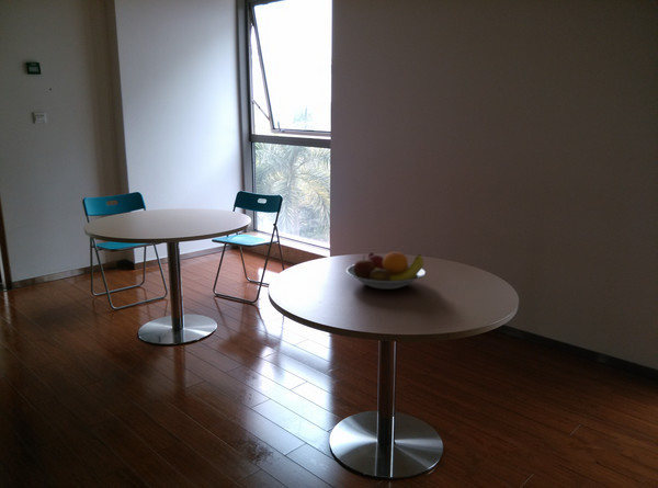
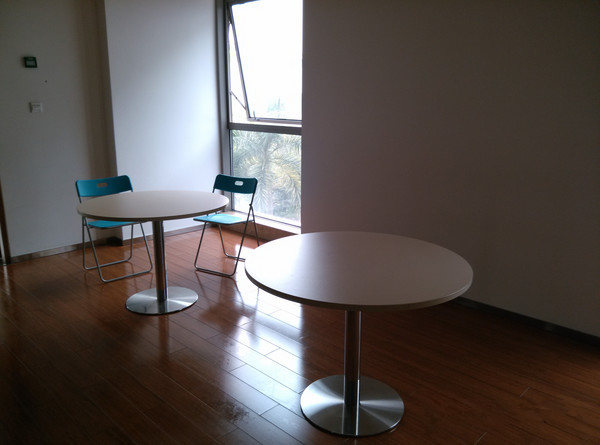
- fruit bowl (385, 268)
